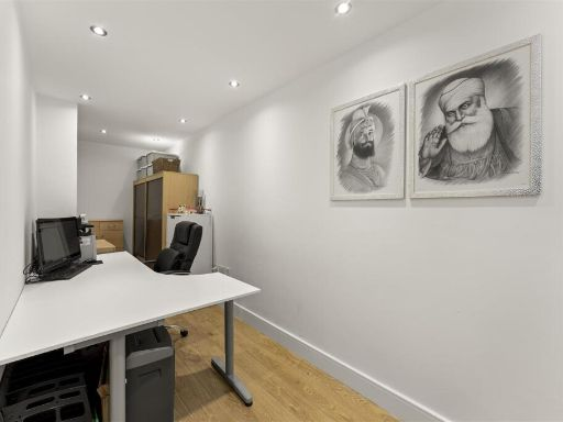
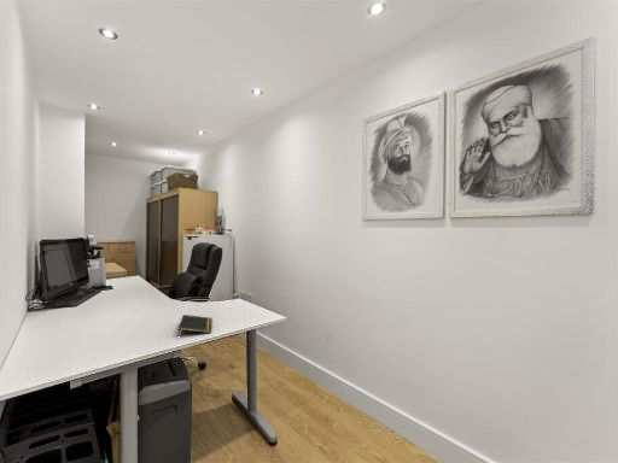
+ notepad (196, 323)
